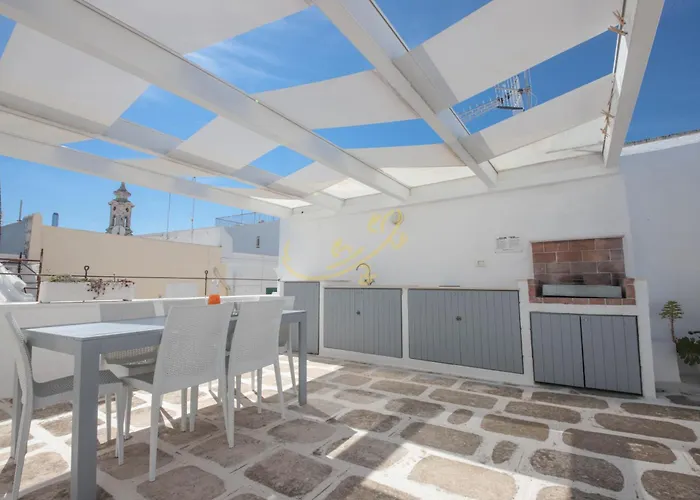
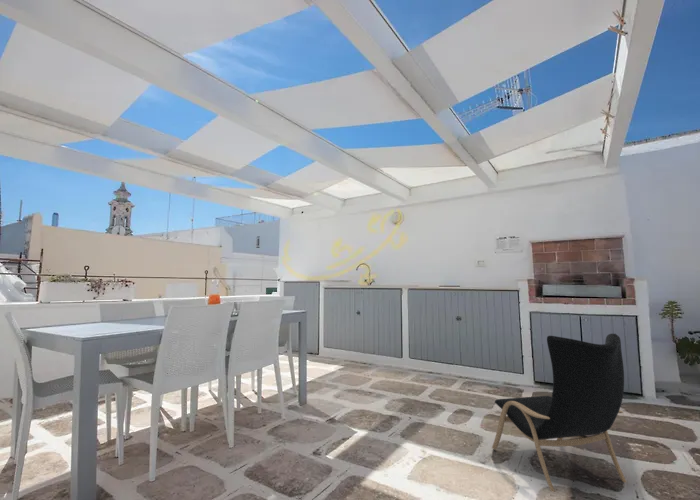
+ lounge chair (559, 398)
